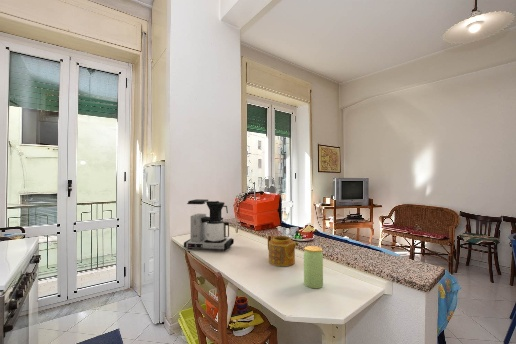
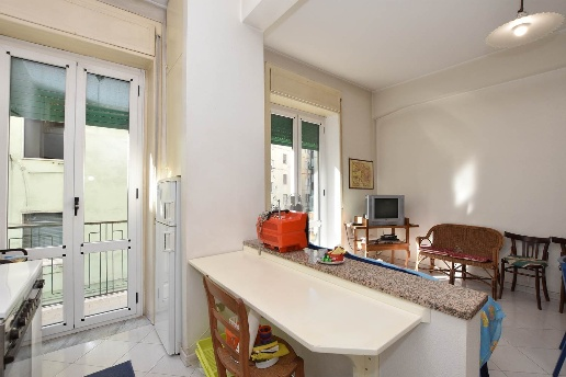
- coffee maker (209, 223)
- teapot (282, 250)
- jar (313, 266)
